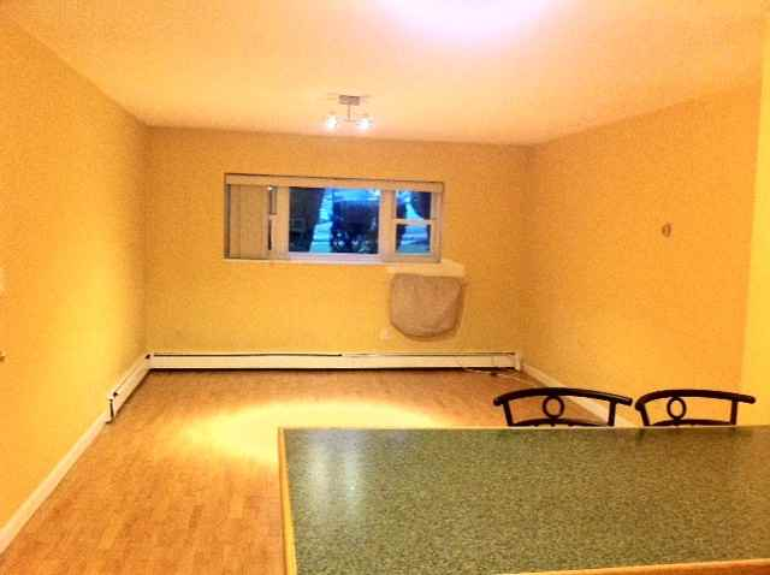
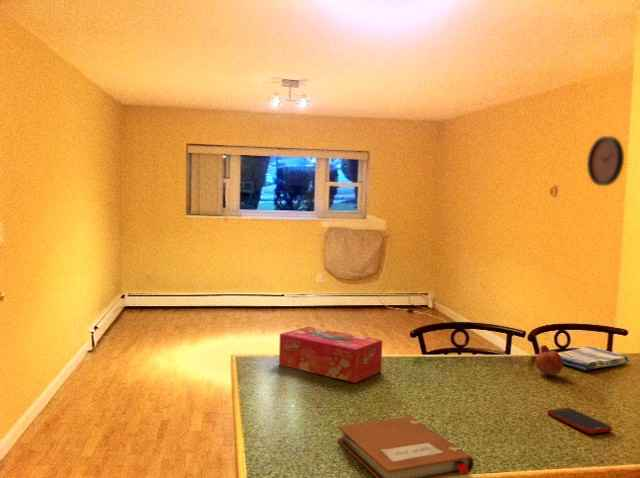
+ cell phone (578, 420)
+ fruit (549, 360)
+ notebook (403, 448)
+ clock (604, 161)
+ dish towel (586, 357)
+ tissue box (329, 352)
